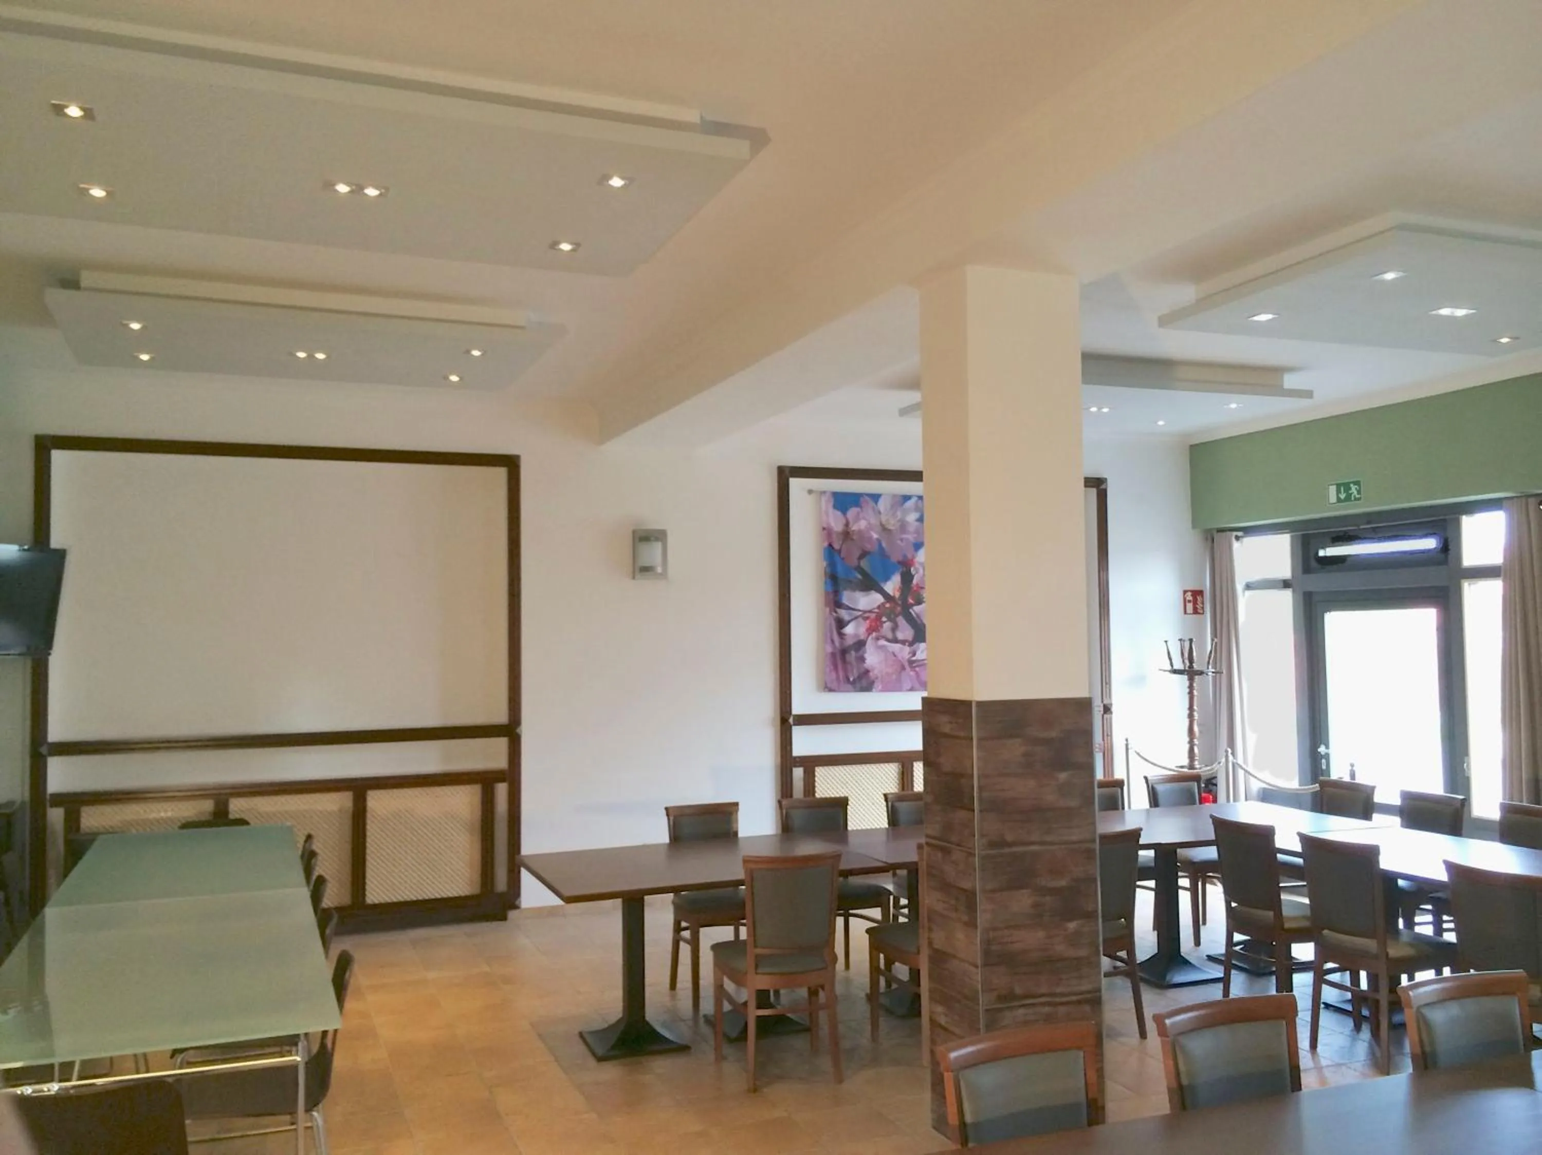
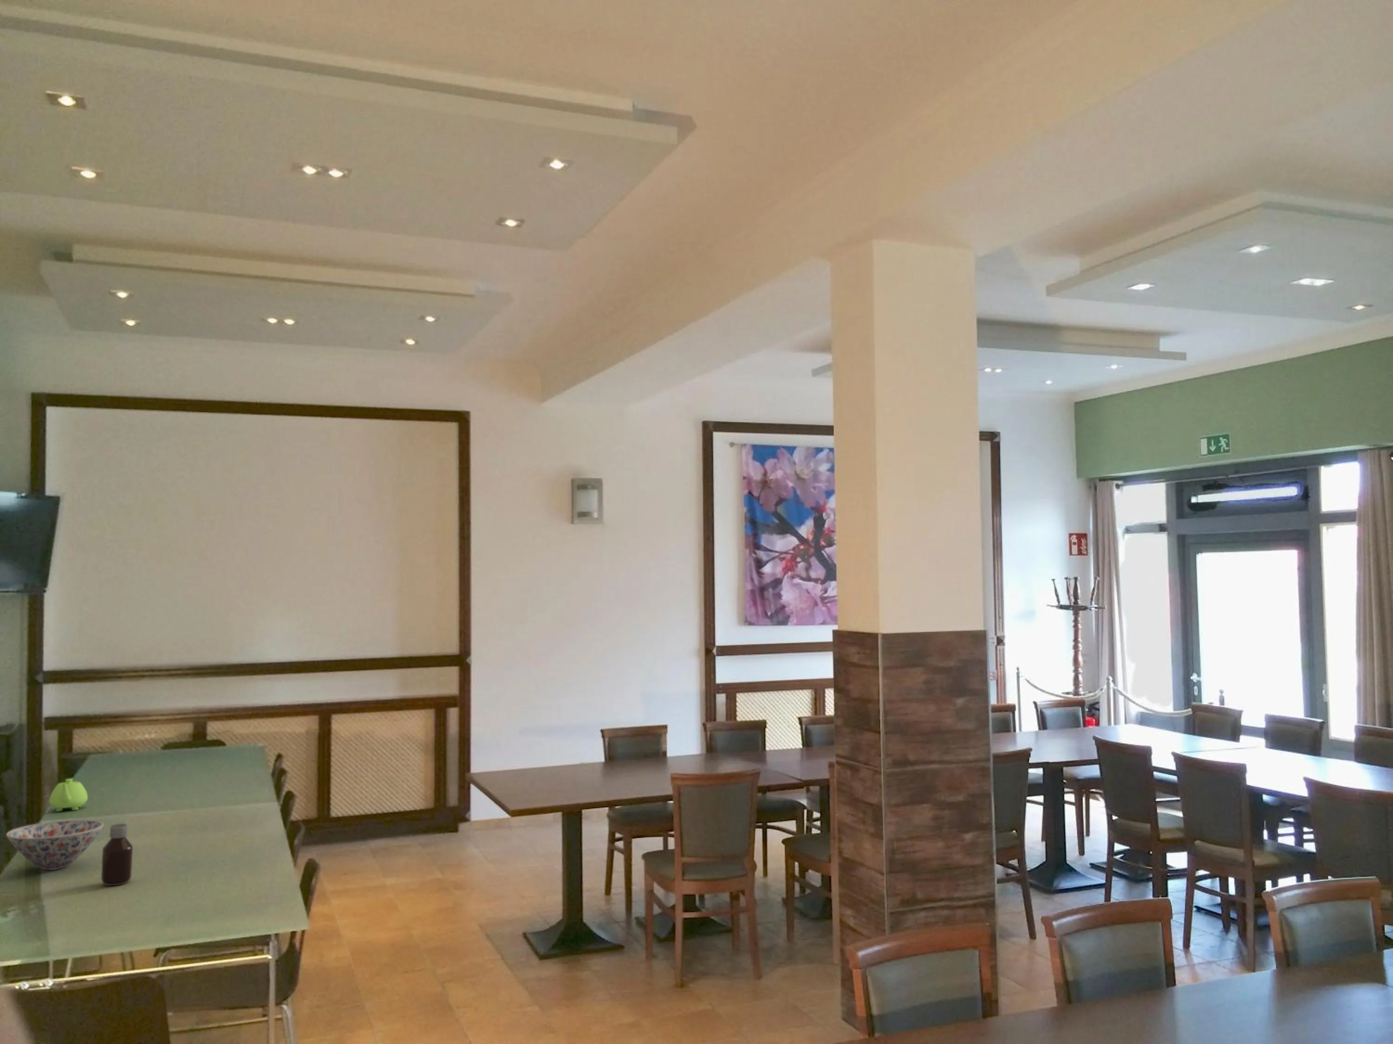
+ teakettle (68, 794)
+ bowl (55, 848)
+ bottle (117, 854)
